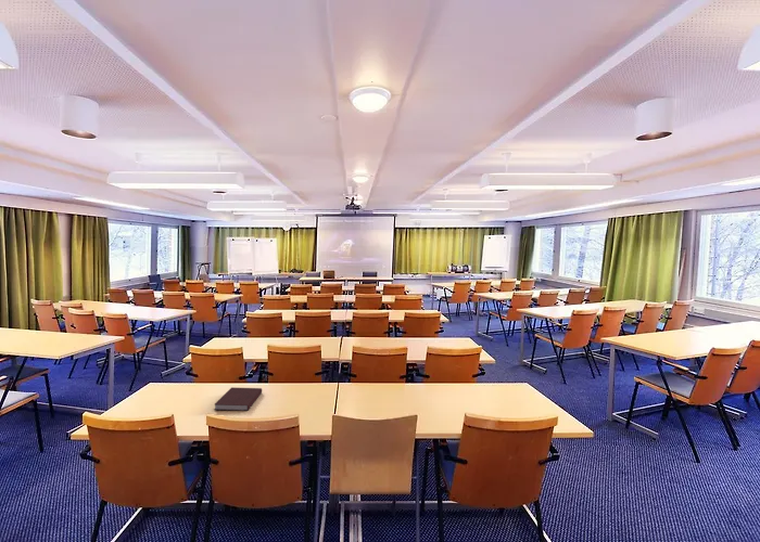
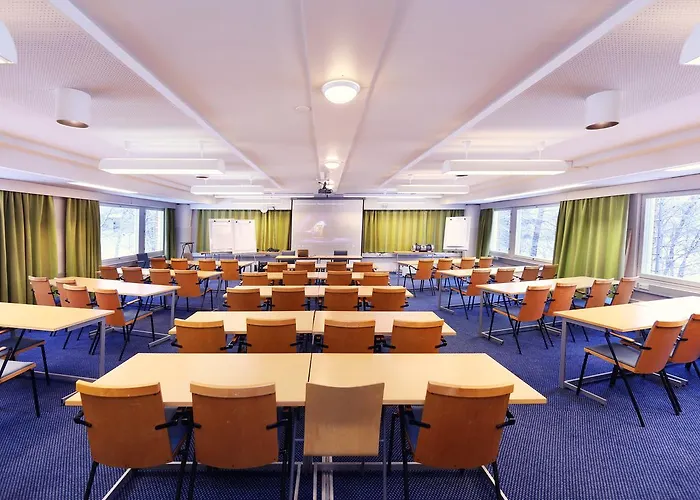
- notebook (239, 398)
